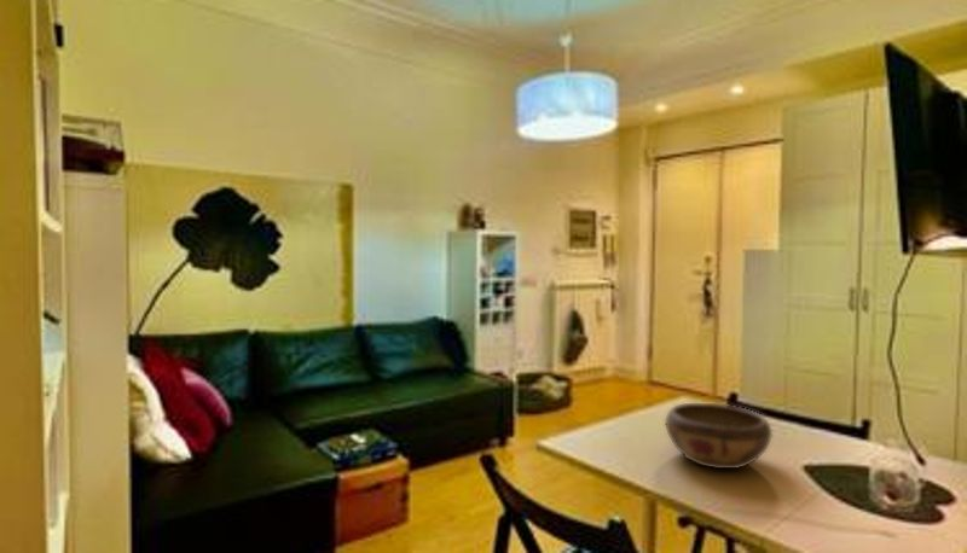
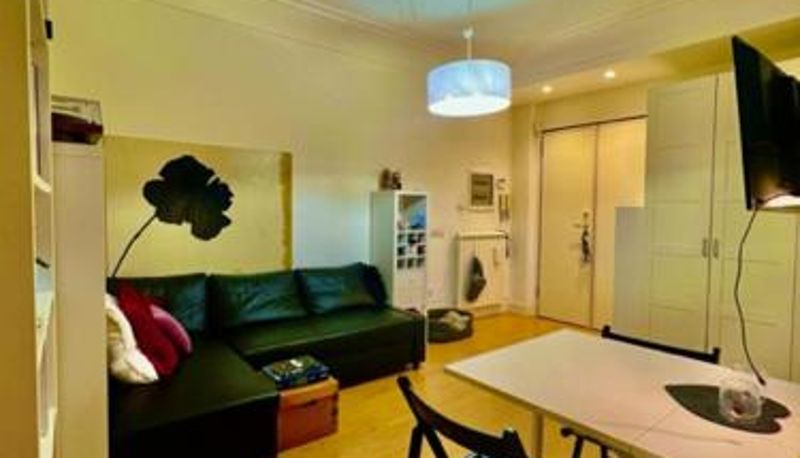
- decorative bowl (716, 437)
